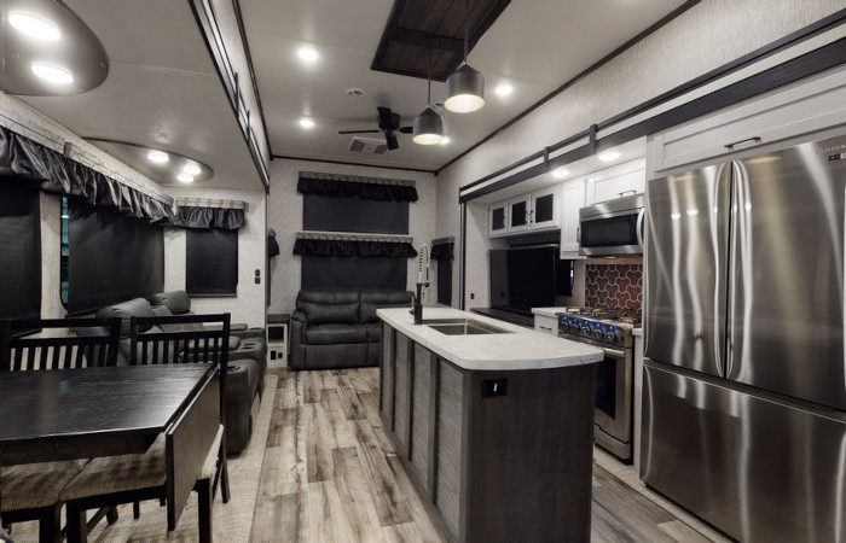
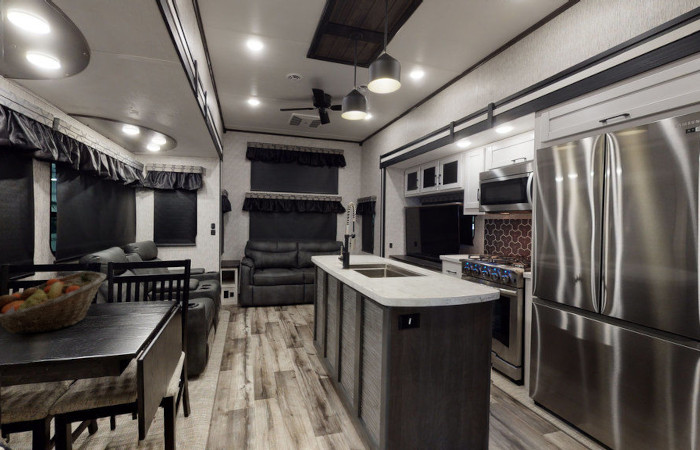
+ fruit basket (52, 299)
